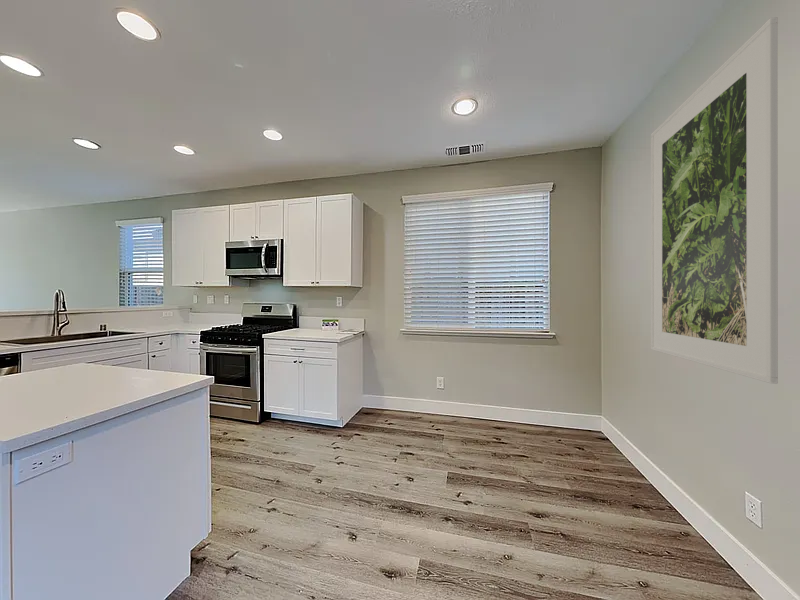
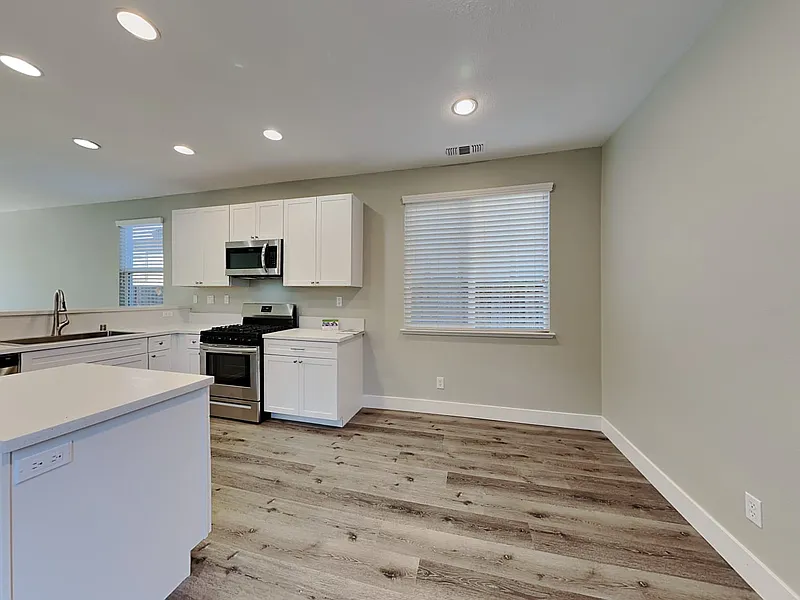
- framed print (697, 226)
